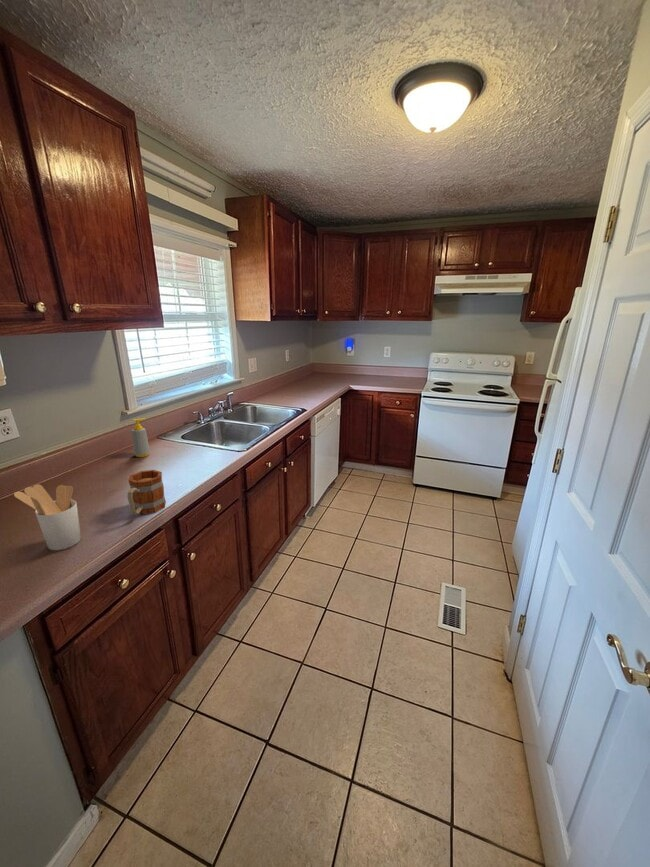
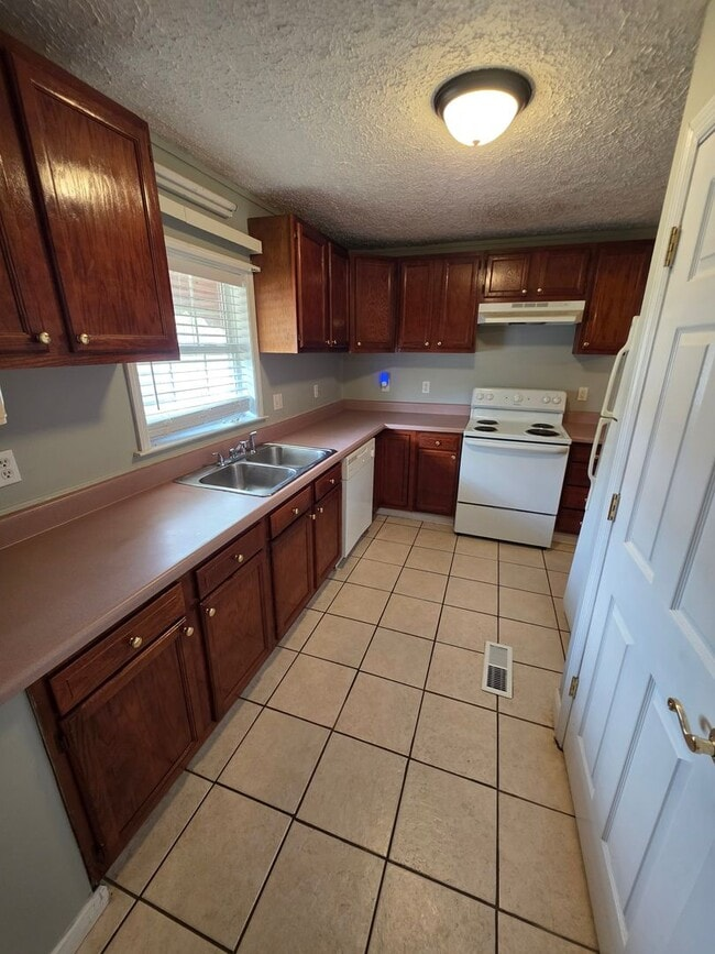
- soap bottle (139, 437)
- mug (144, 494)
- utensil holder (50, 515)
